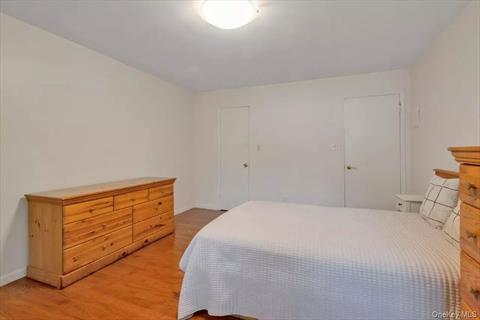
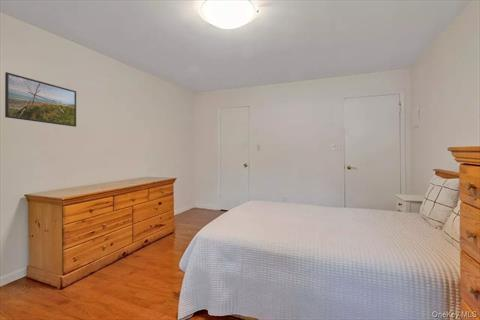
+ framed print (44, 102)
